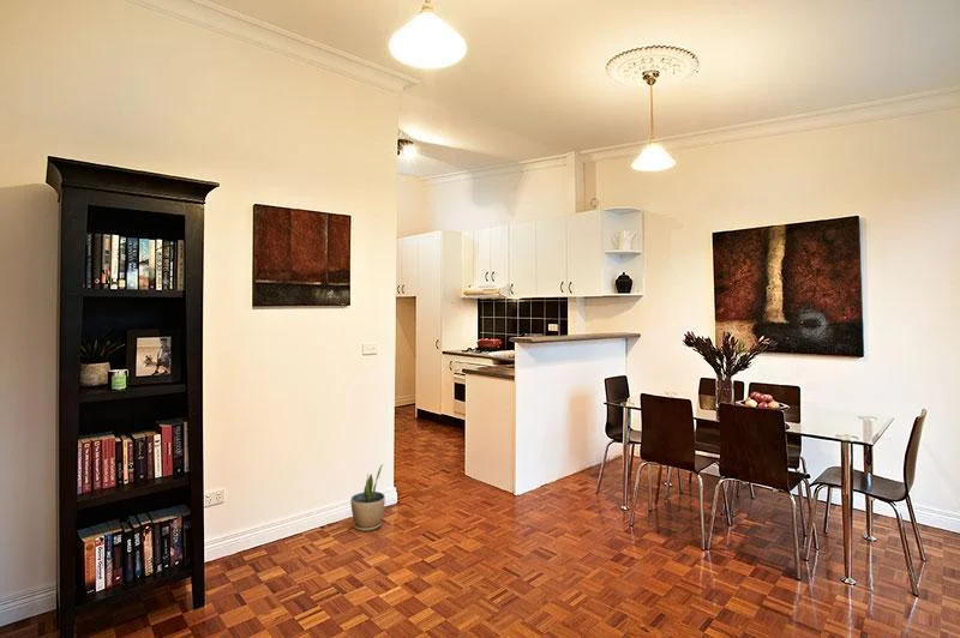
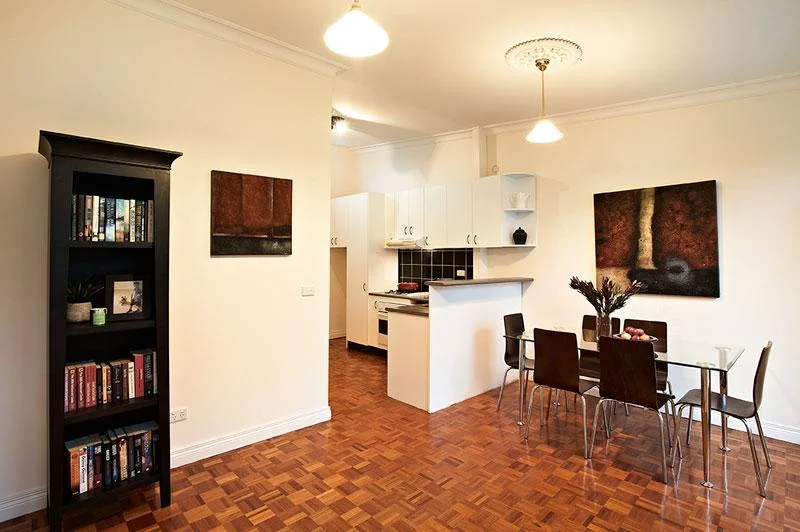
- potted plant (367, 495)
